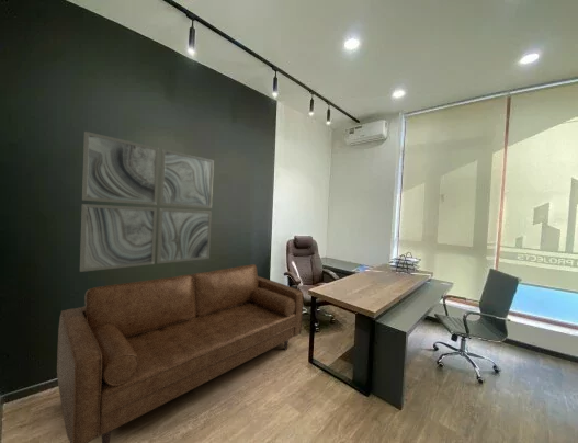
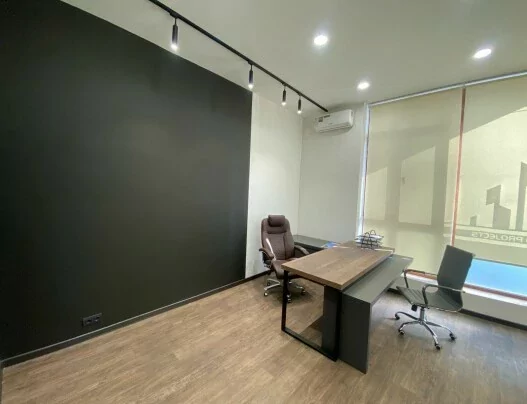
- sofa (202, 321)
- wall art (159, 204)
